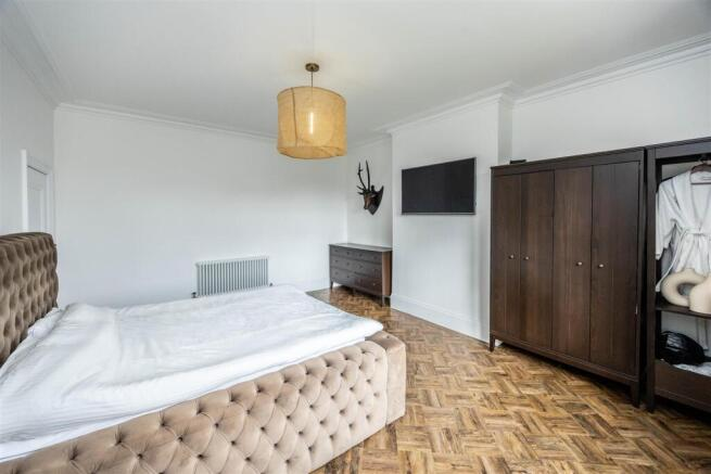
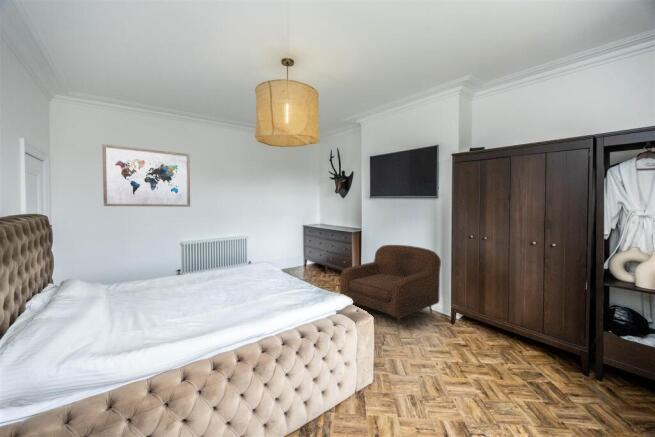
+ wall art (149, 178)
+ armchair (389, 279)
